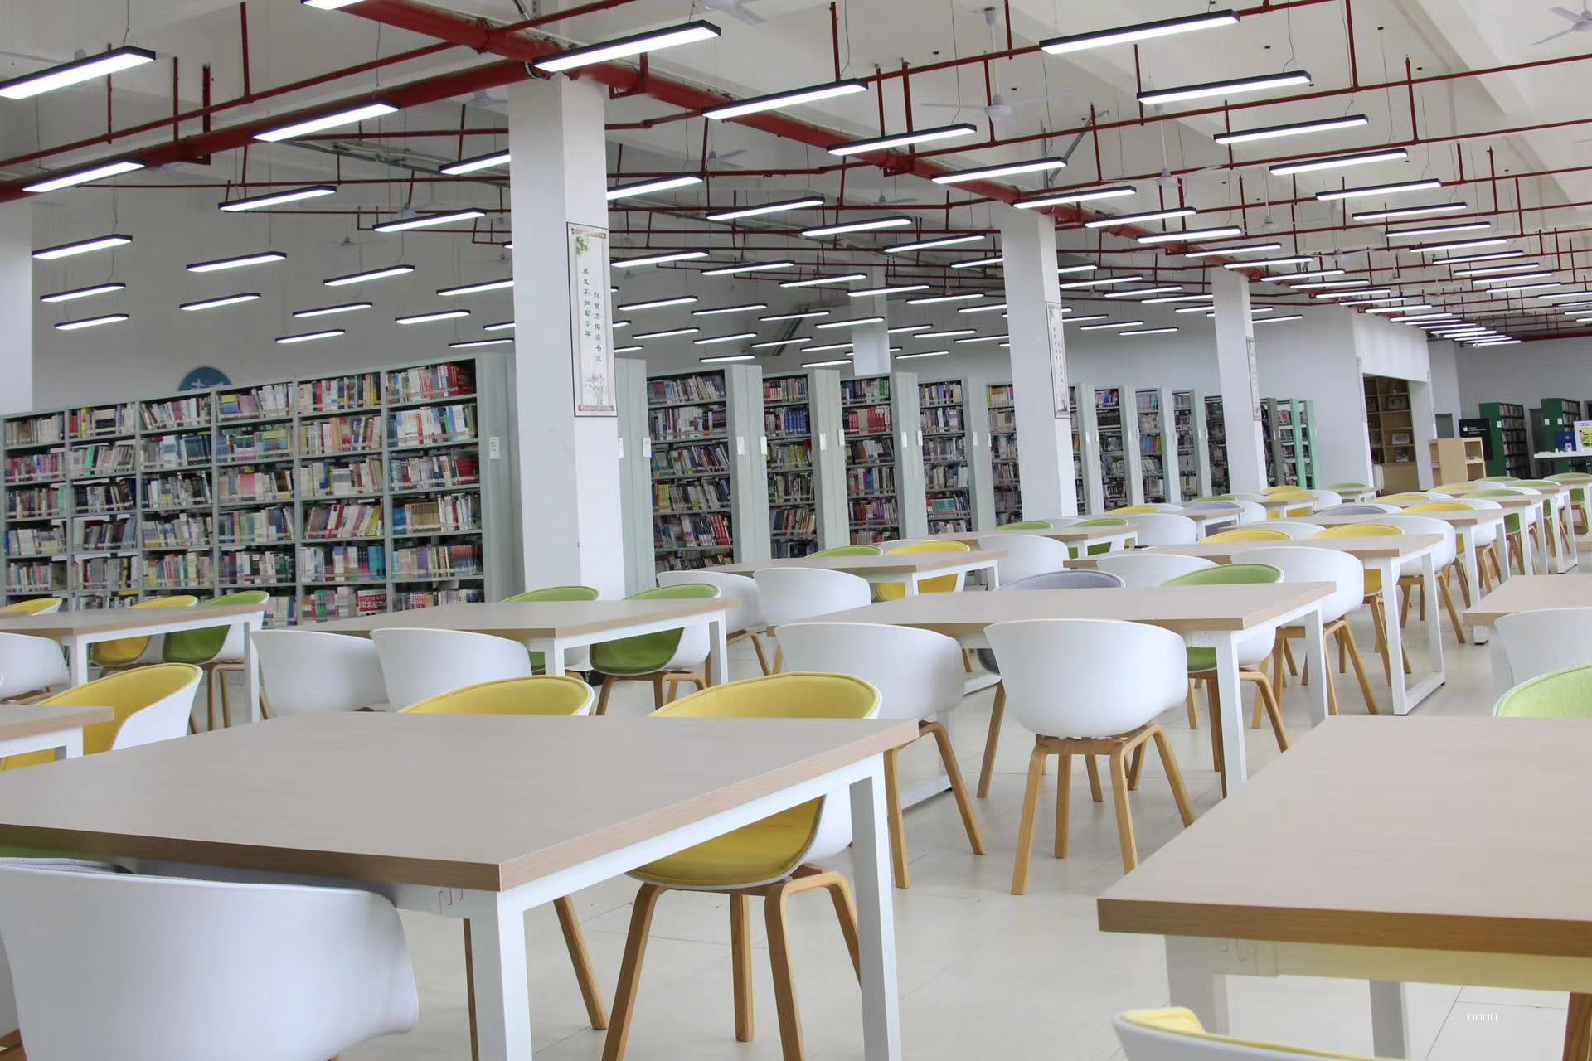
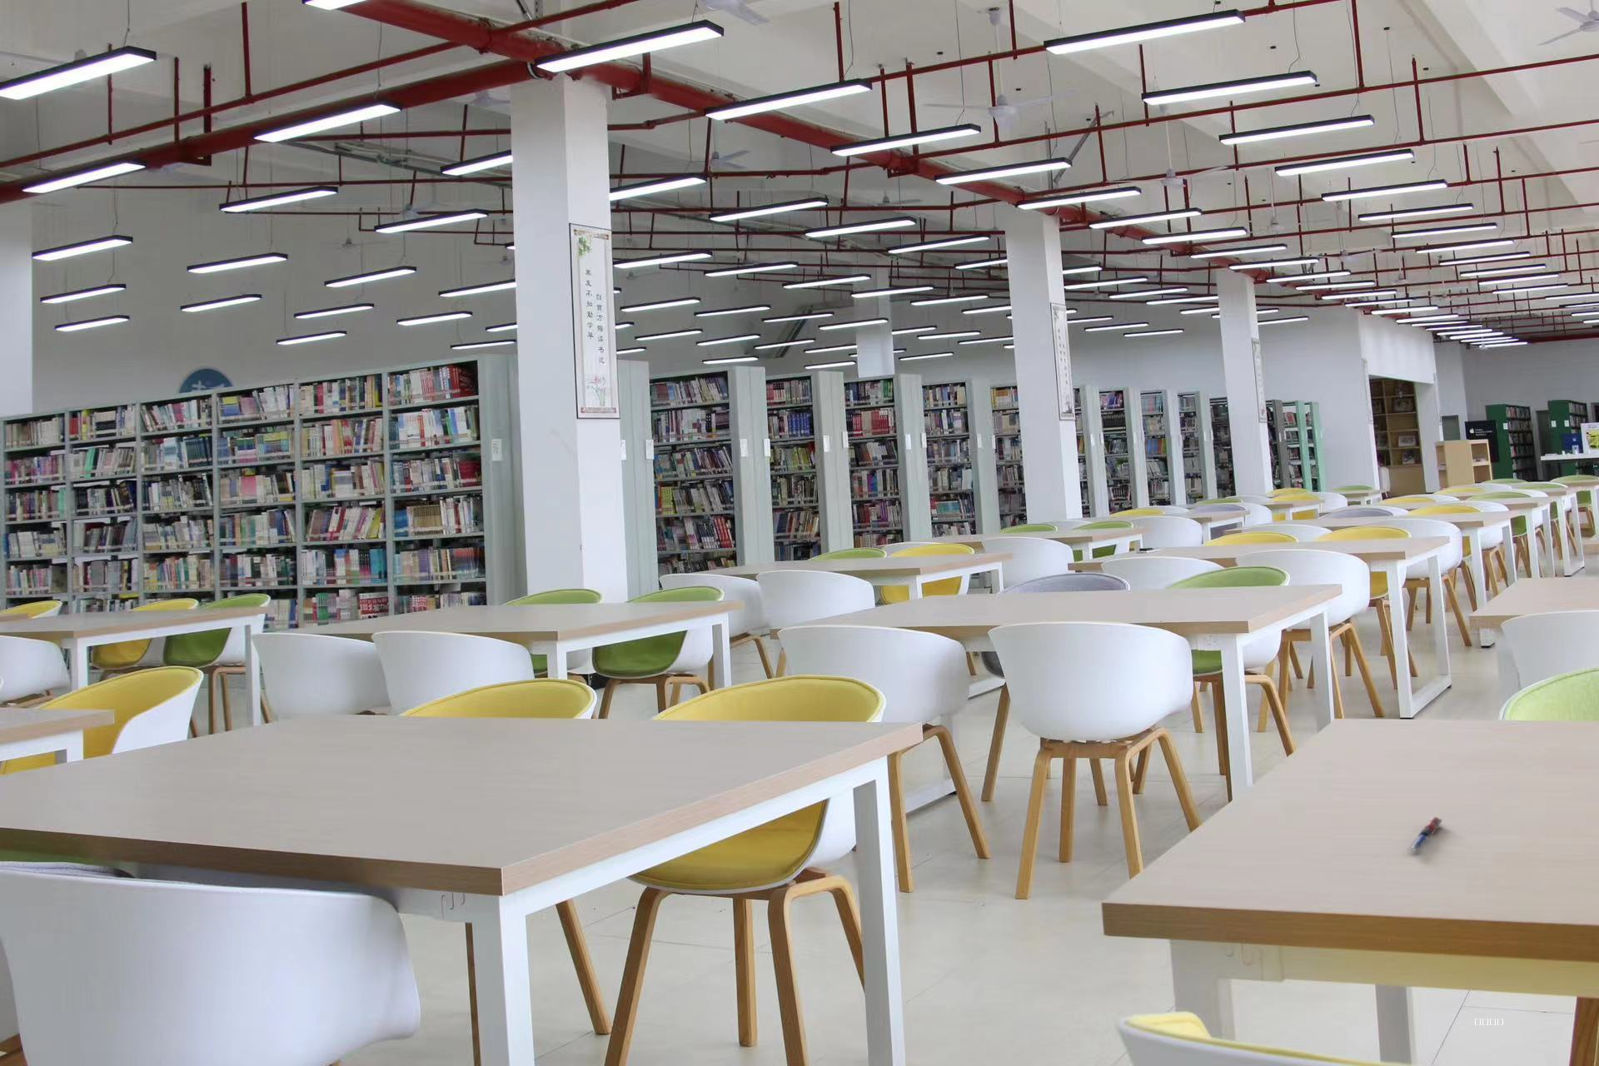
+ pen (1425, 833)
